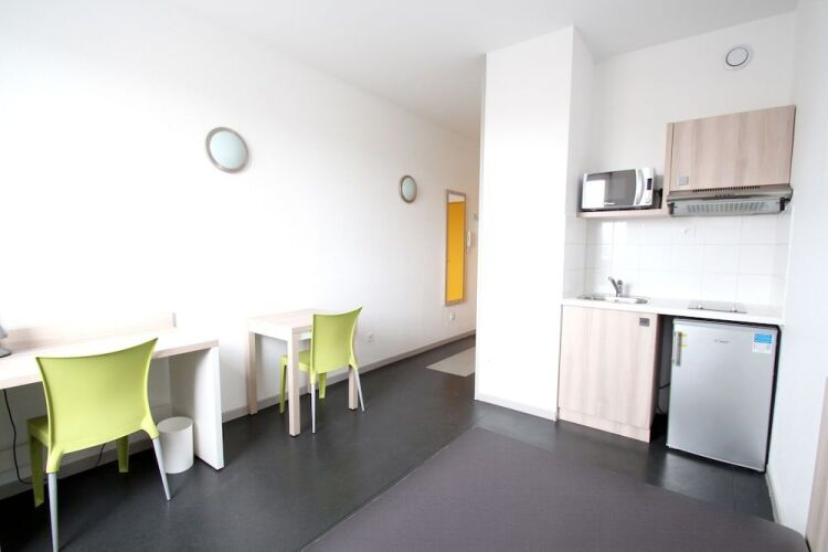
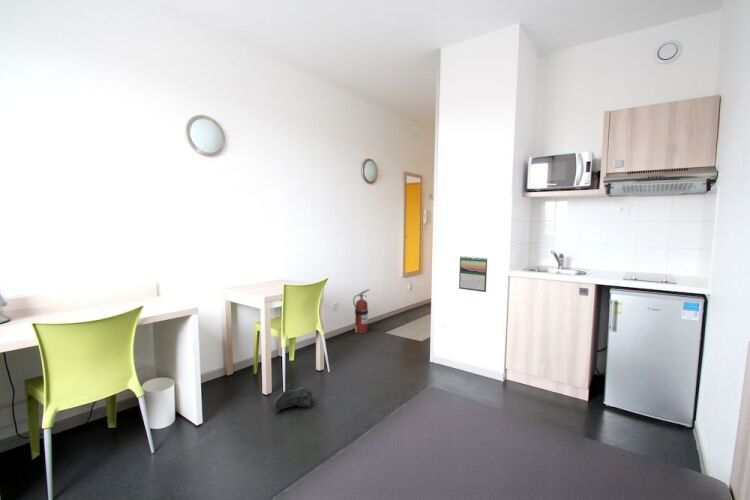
+ calendar (472, 273)
+ fire extinguisher (361, 311)
+ sneaker (295, 399)
